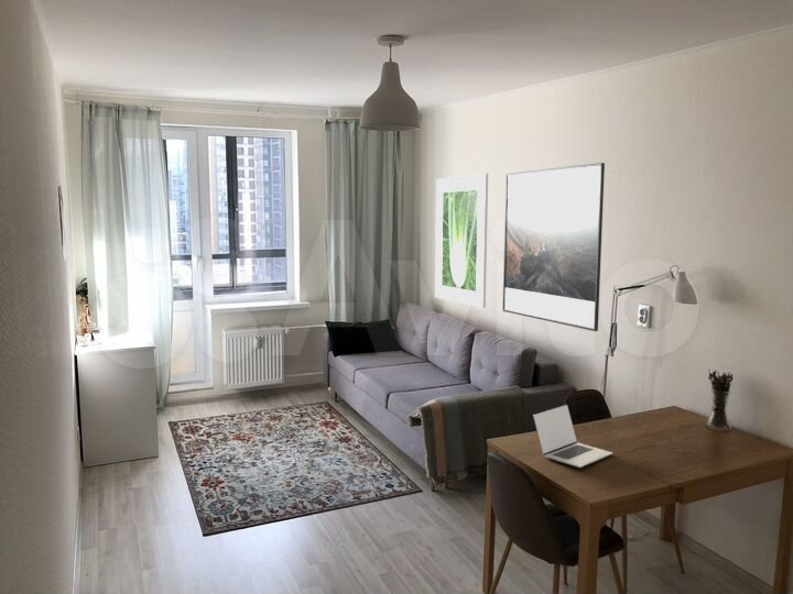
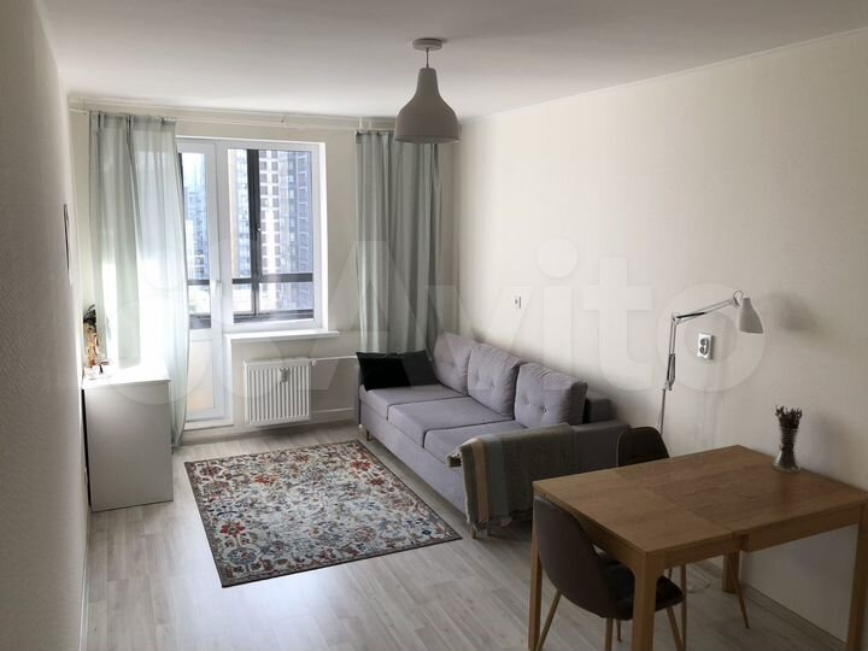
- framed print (459, 240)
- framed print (547, 245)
- laptop (573, 435)
